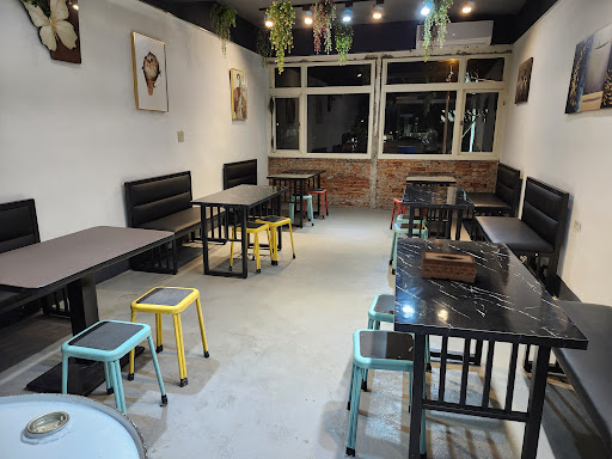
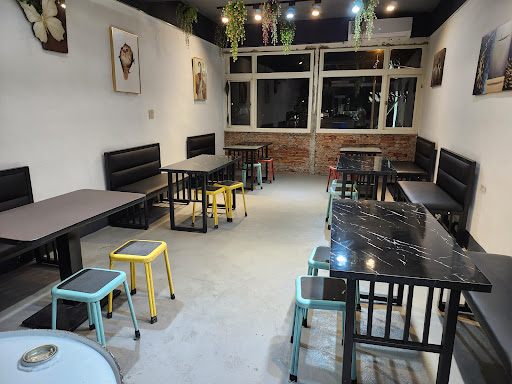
- tissue box (447, 265)
